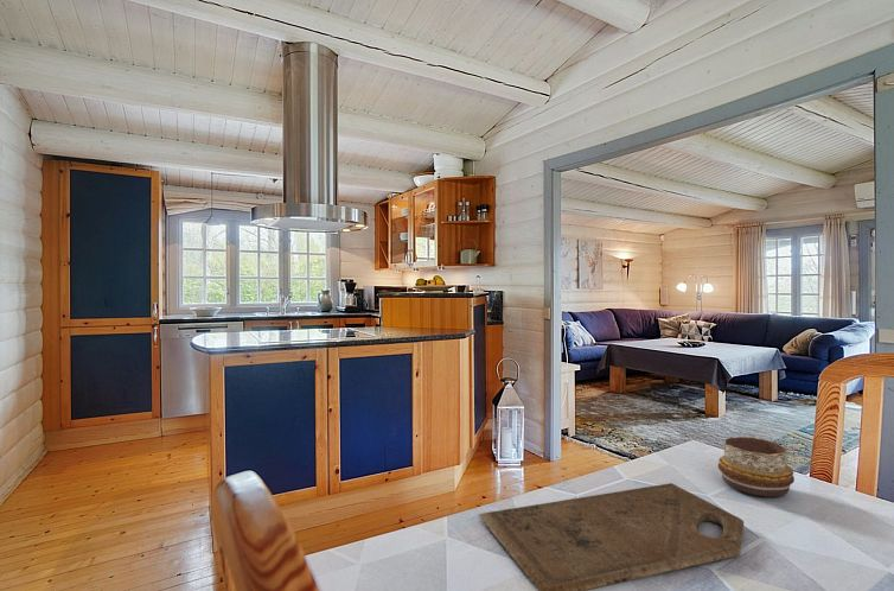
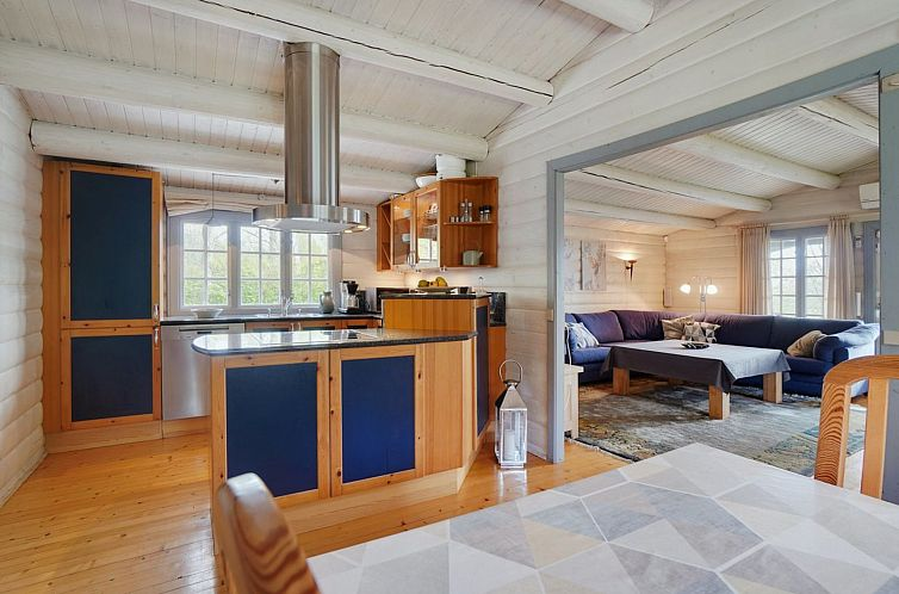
- cutting board (621, 528)
- decorative bowl (754, 465)
